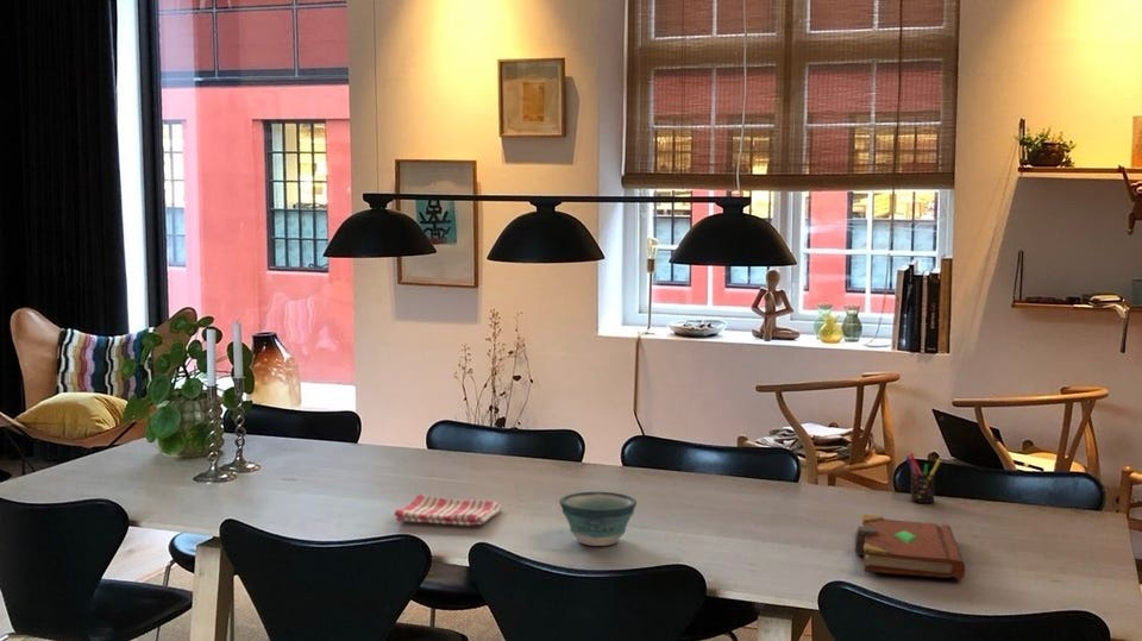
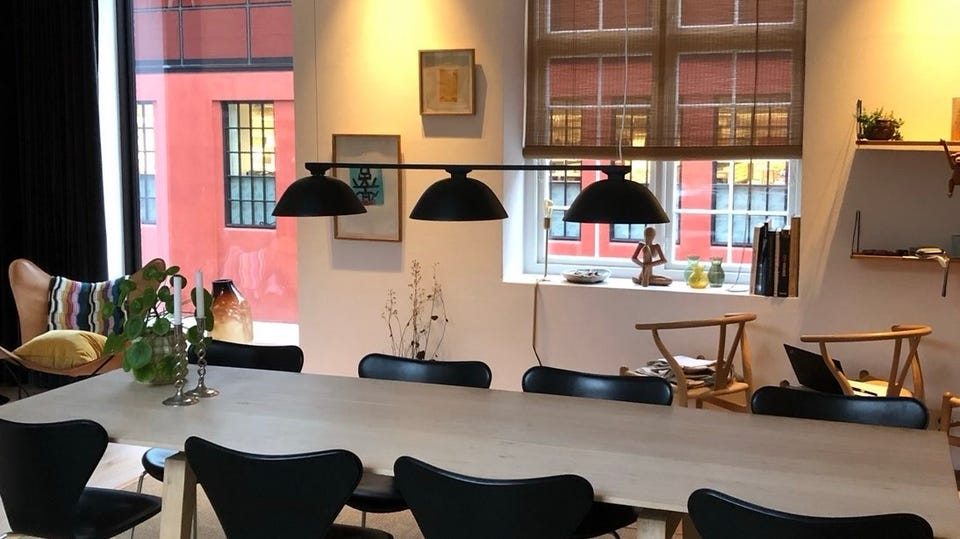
- bowl (597, 520)
- dish towel (448, 509)
- pen holder (922, 477)
- book (909, 543)
